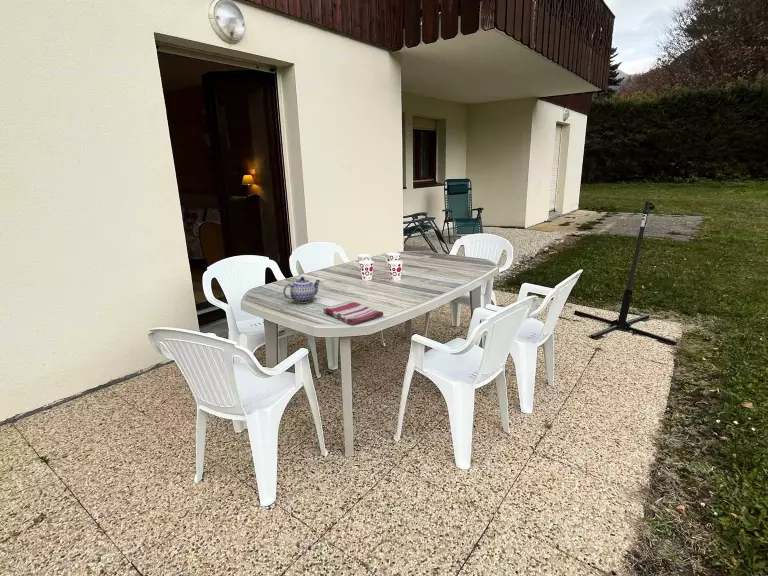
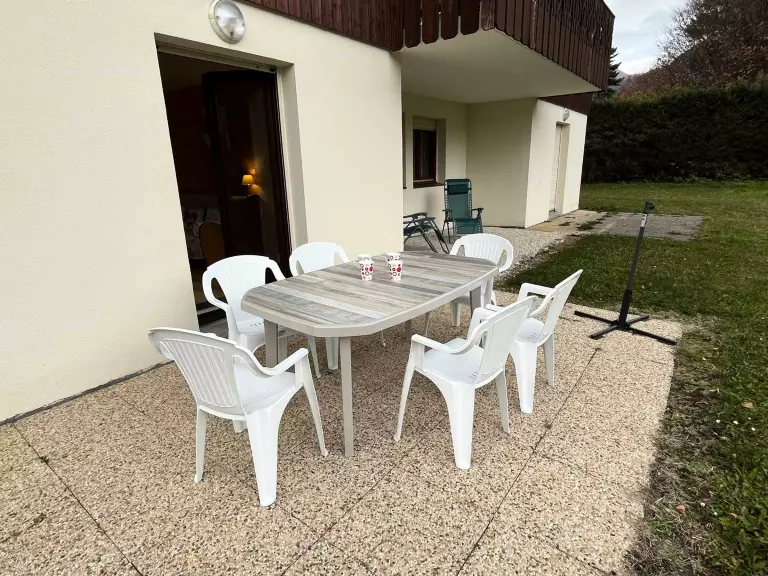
- teapot (302, 289)
- dish towel (352, 311)
